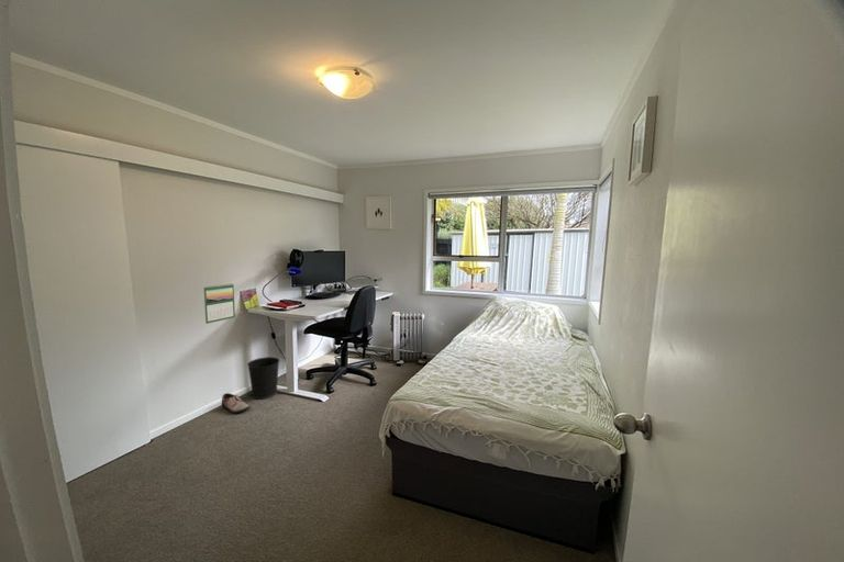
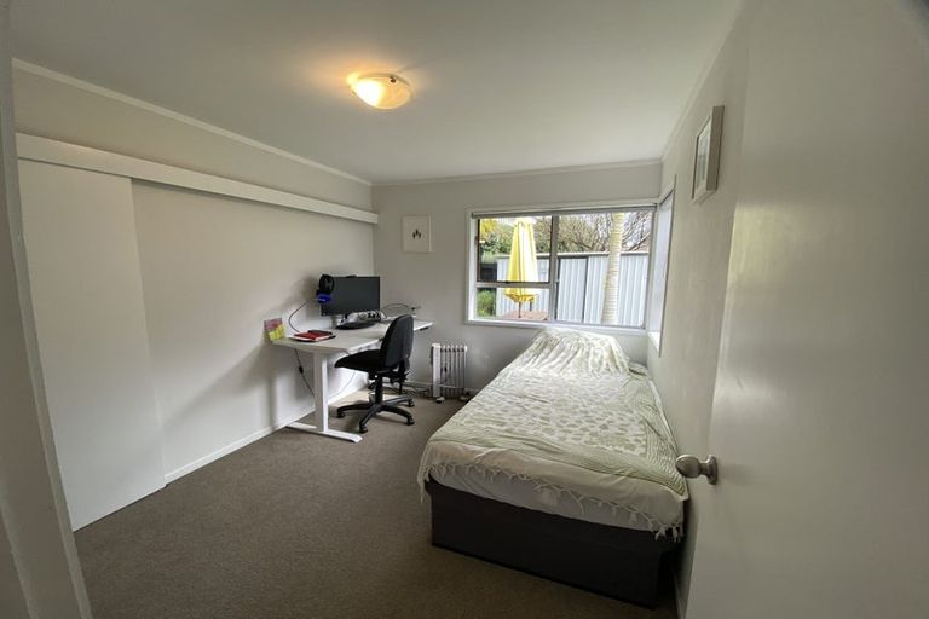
- wastebasket (264, 378)
- calendar (220, 302)
- shoe (234, 402)
